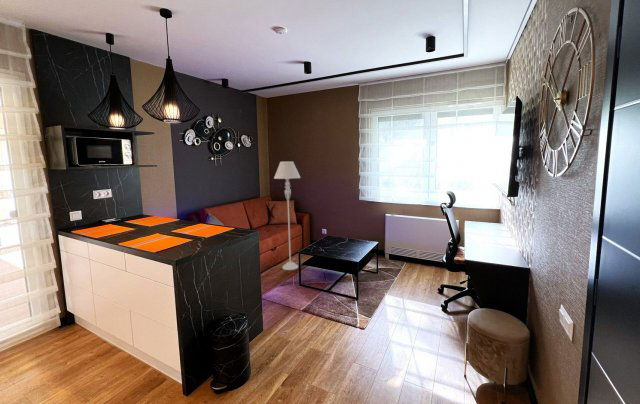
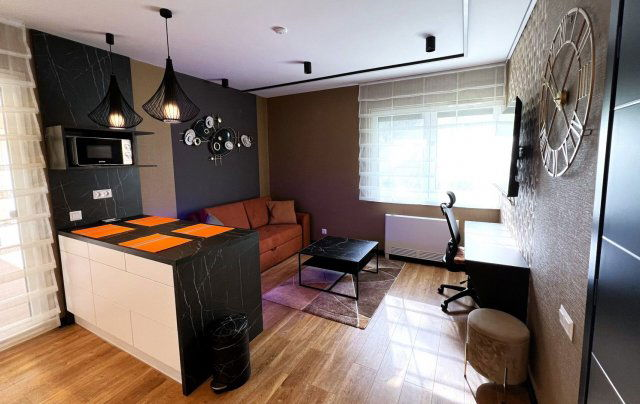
- floor lamp (288, 215)
